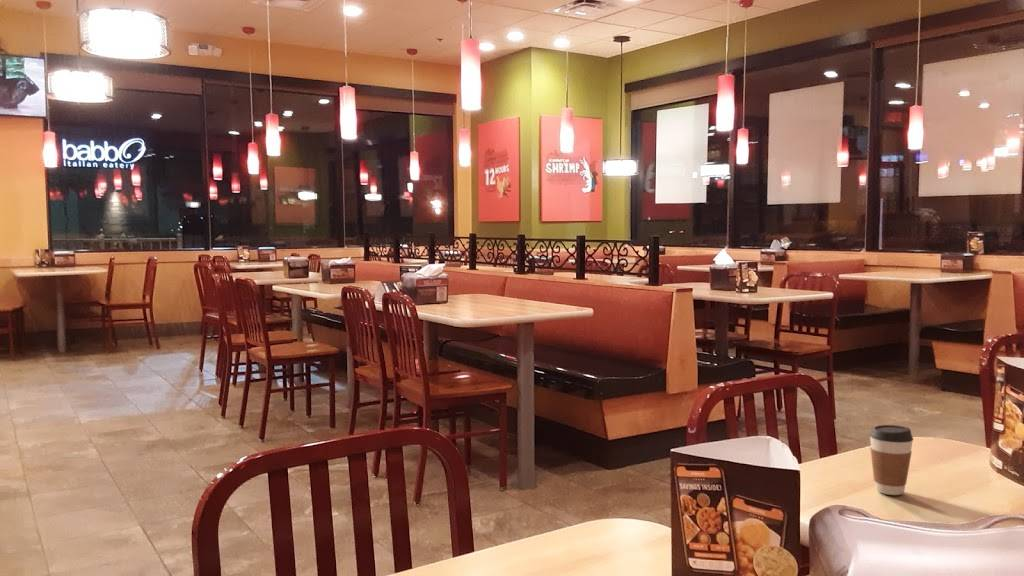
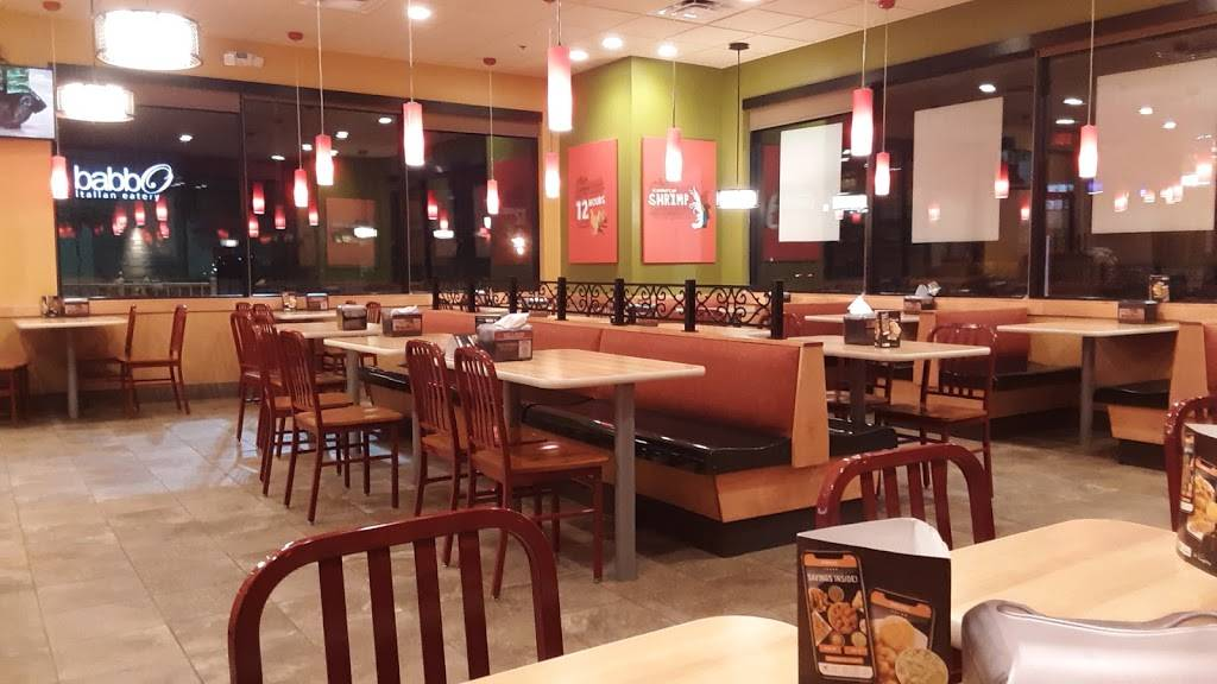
- coffee cup (890, 459)
